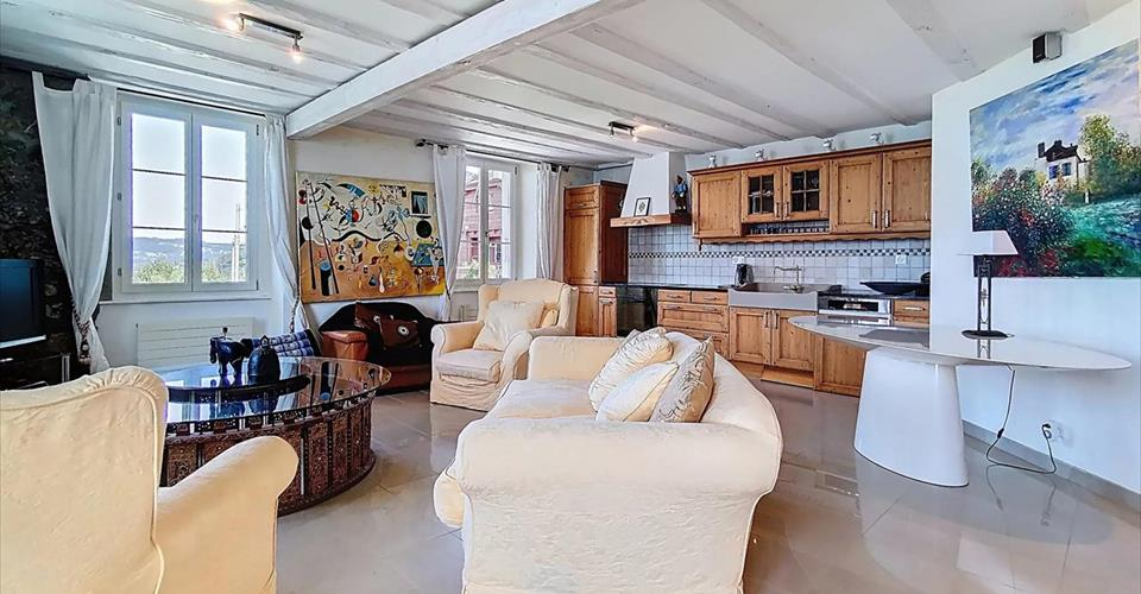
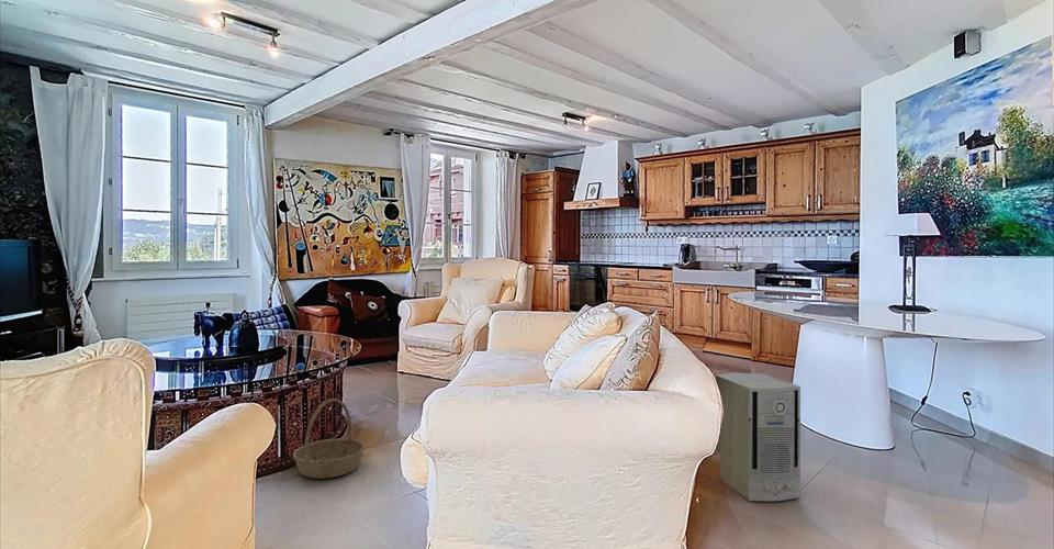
+ air purifier (755, 433)
+ basket (329, 439)
